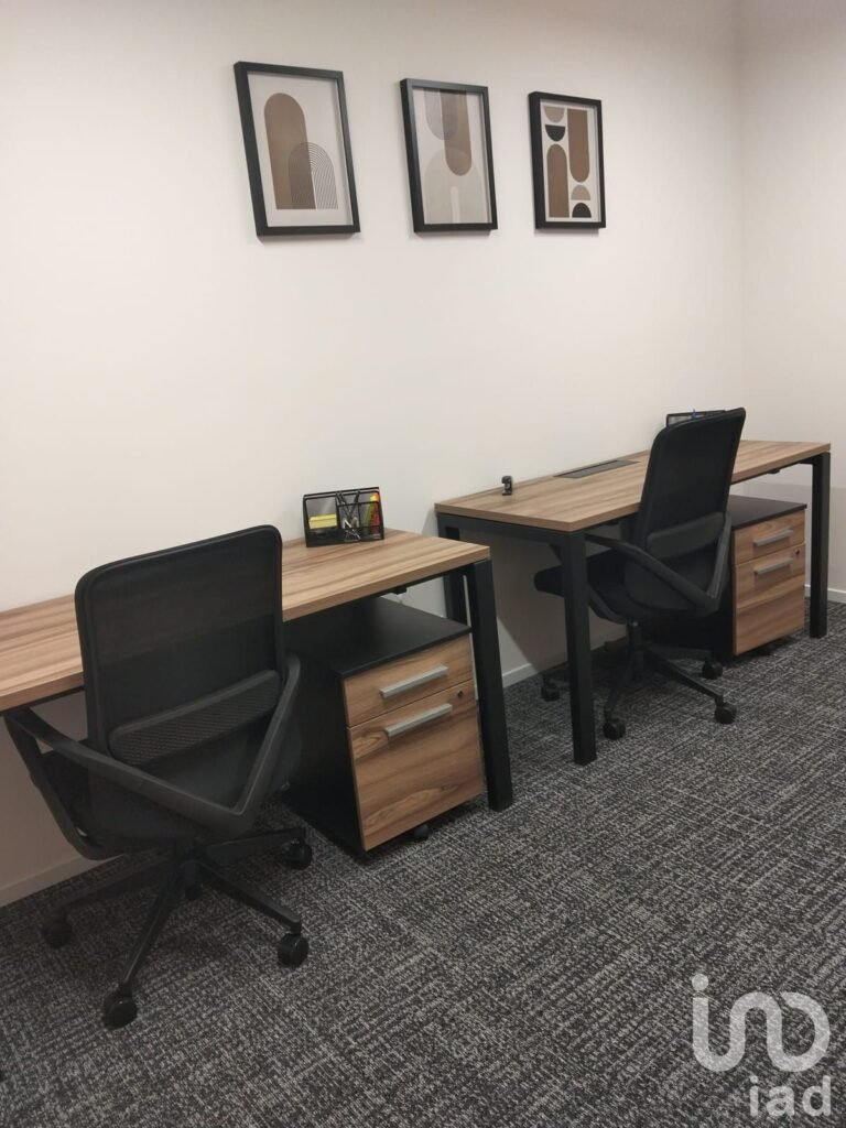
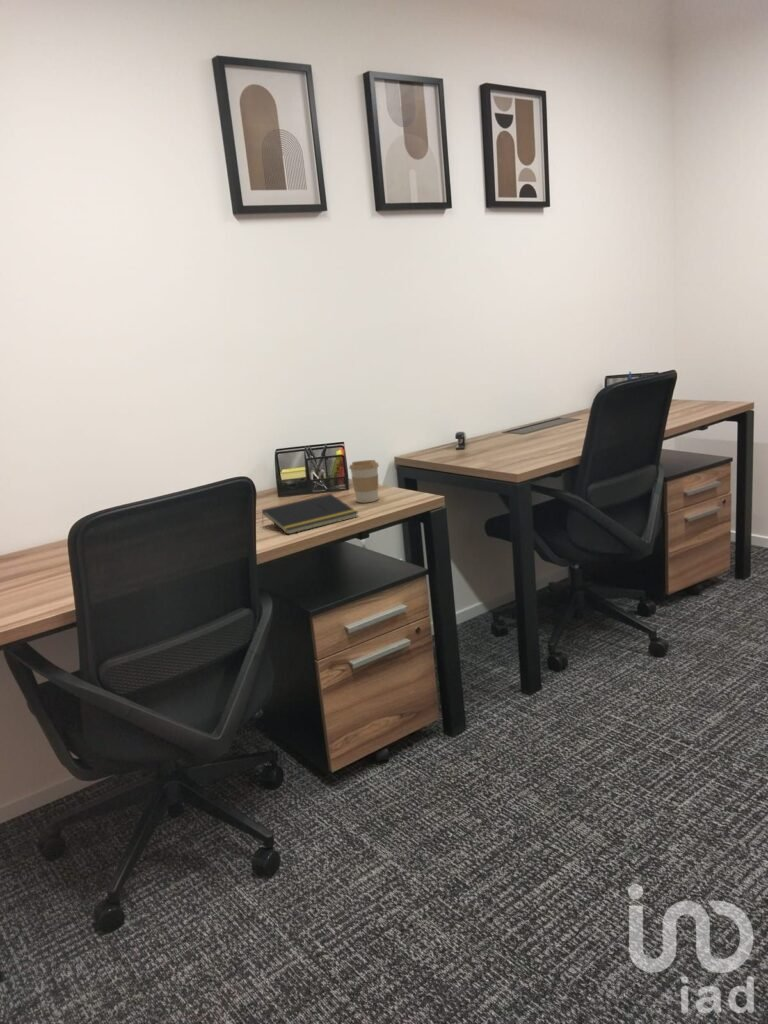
+ notepad (310, 513)
+ coffee cup (365, 479)
